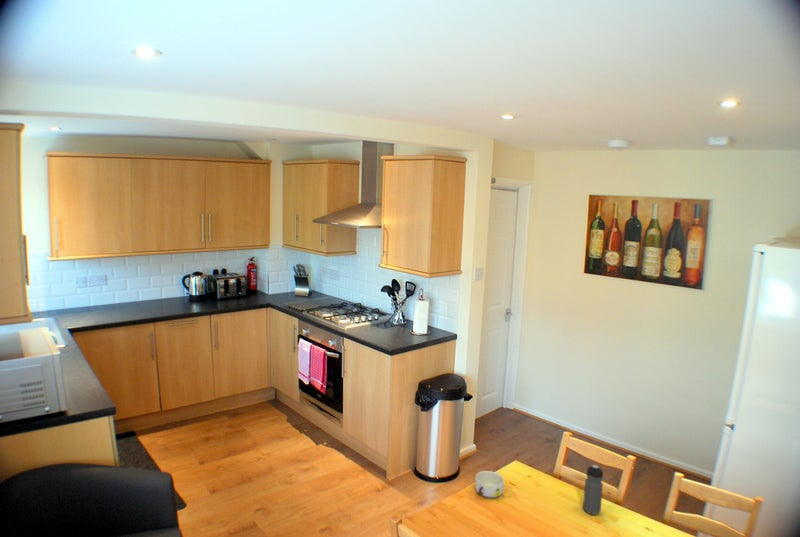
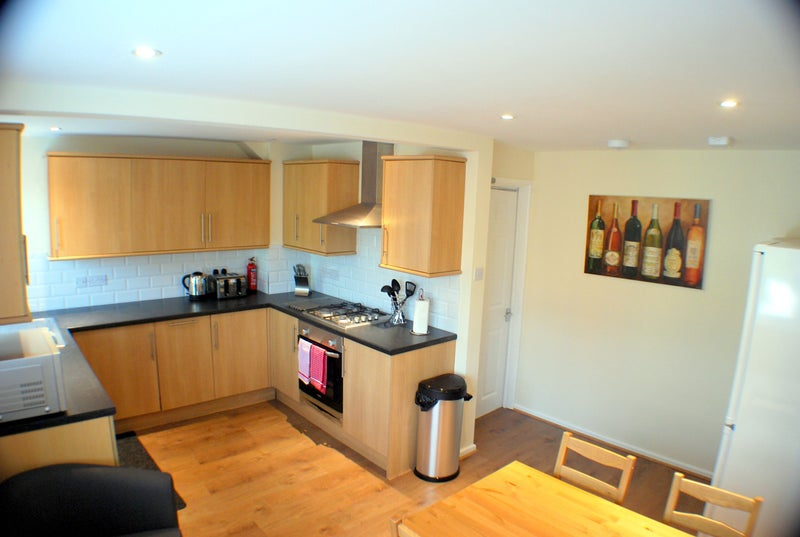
- bowl (487, 485)
- water bottle (593, 488)
